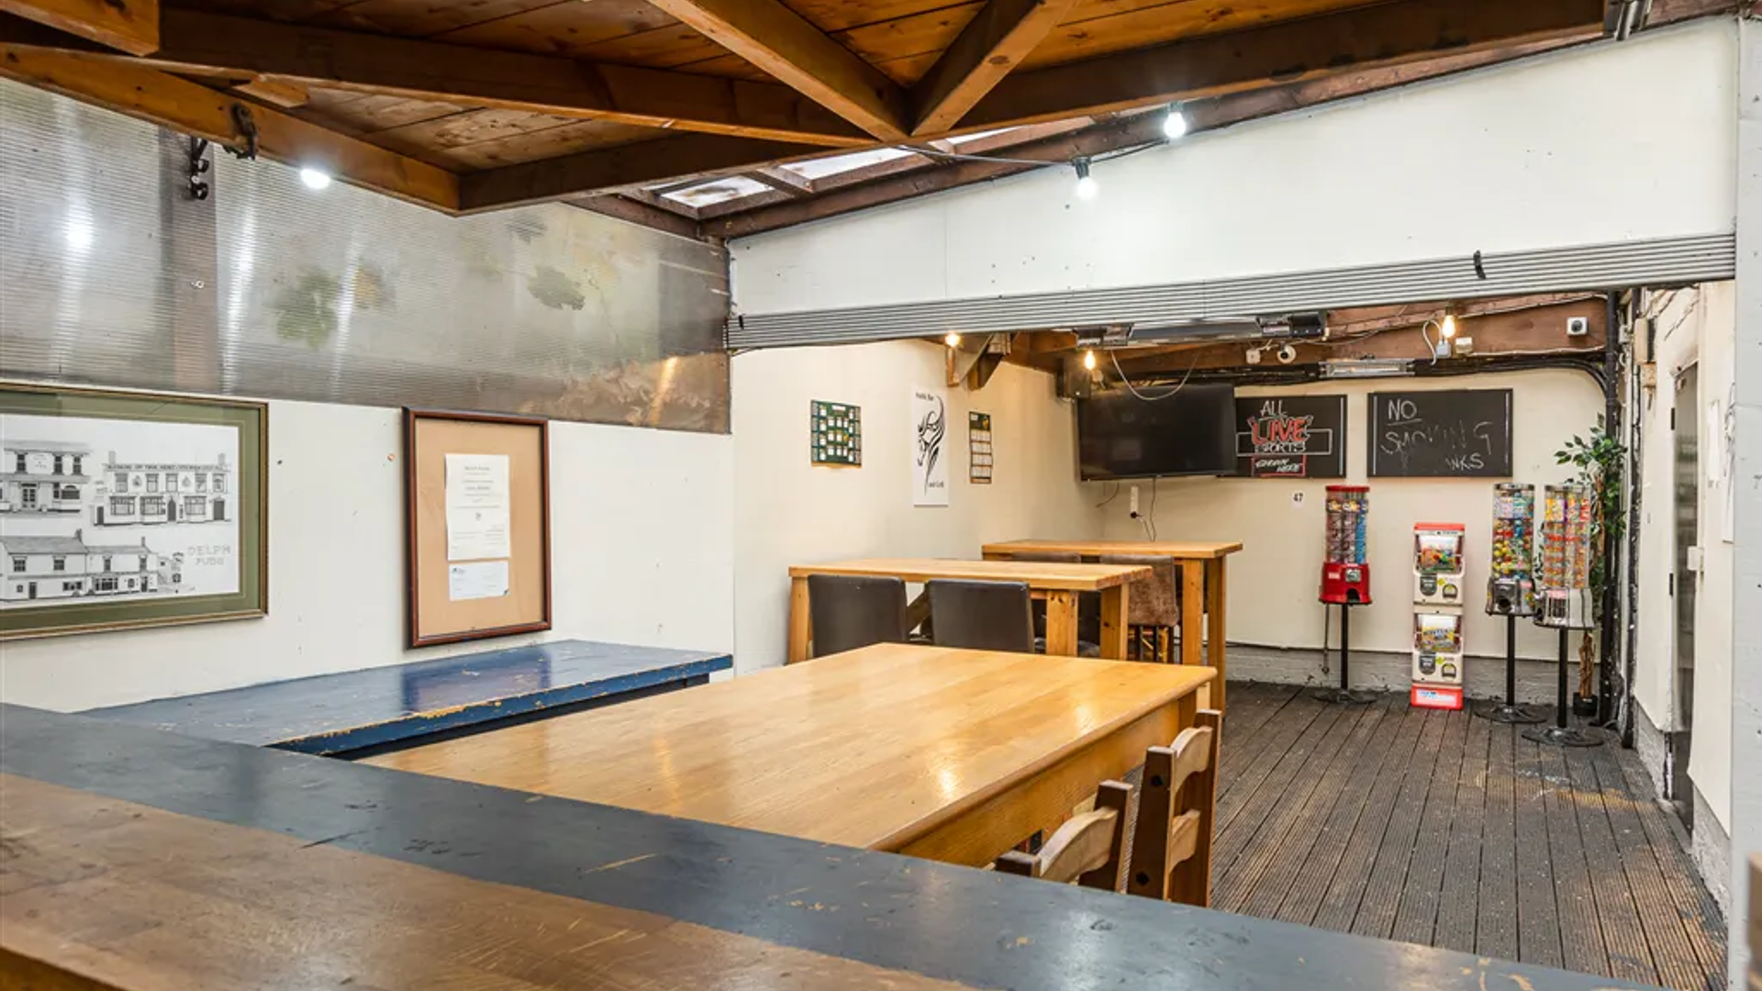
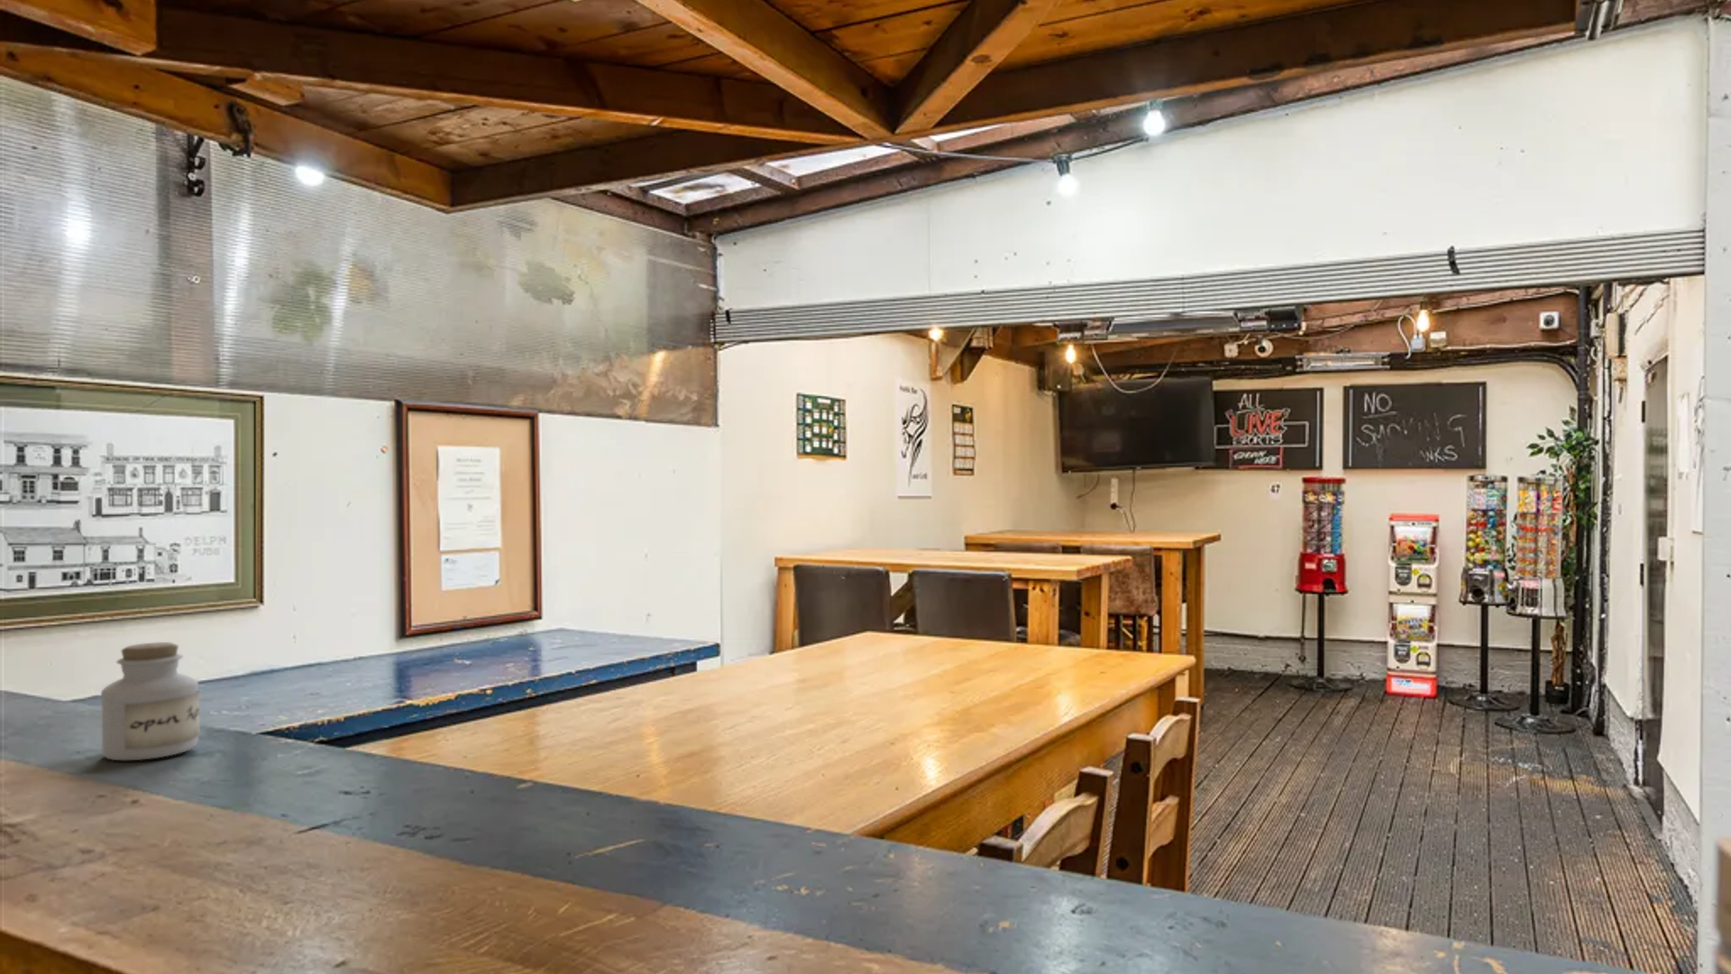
+ jar (151, 698)
